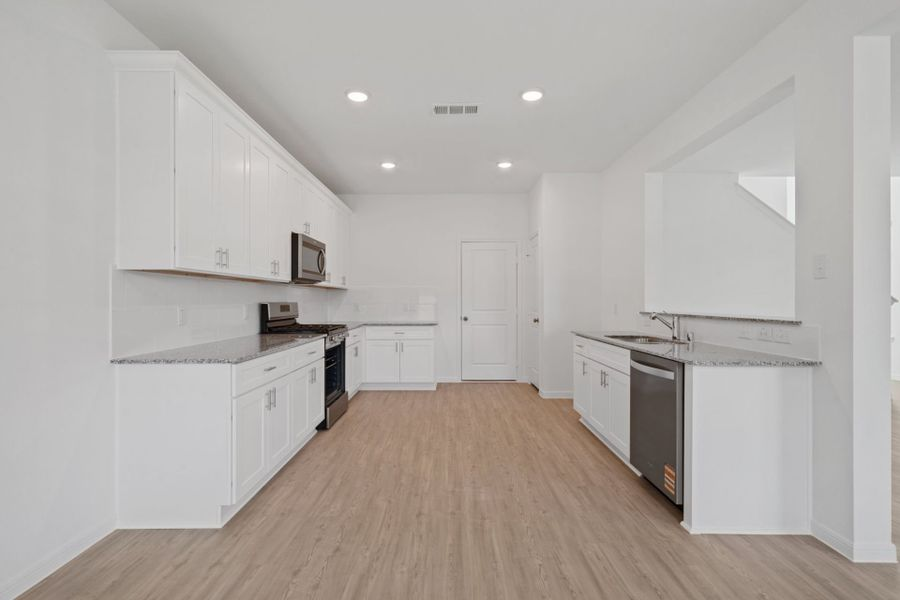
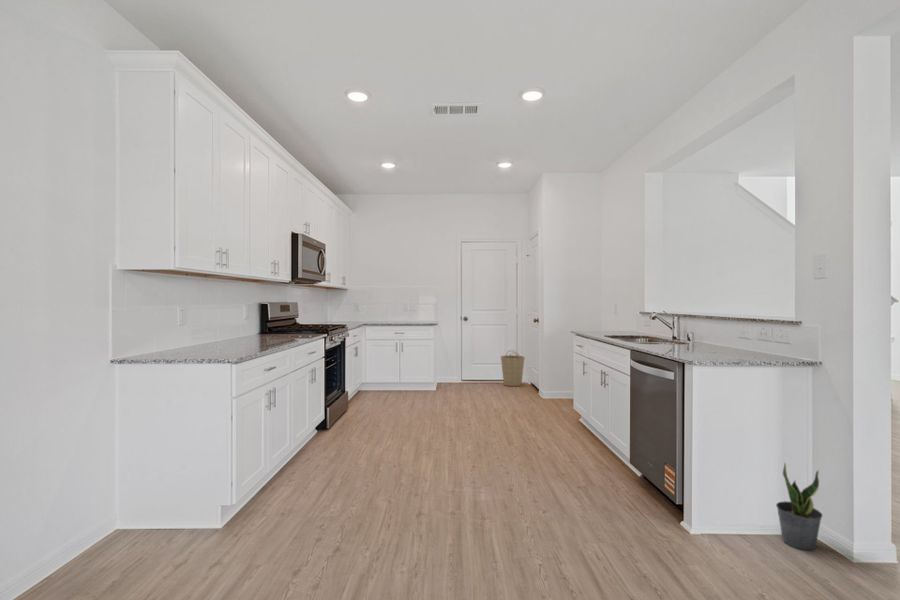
+ basket (512, 367)
+ potted plant (798, 502)
